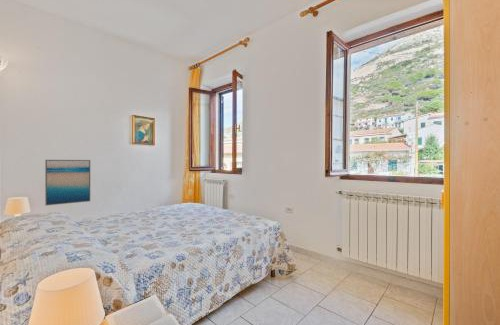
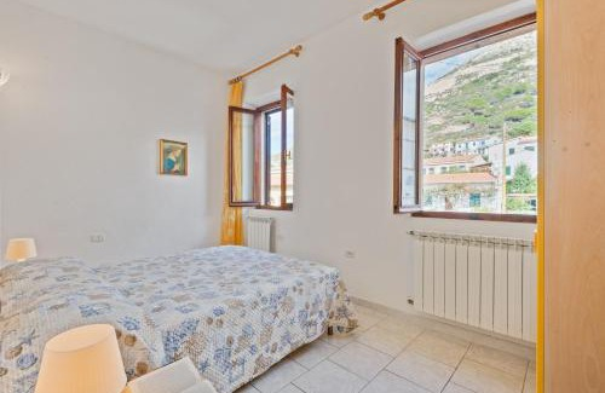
- wall art (68, 181)
